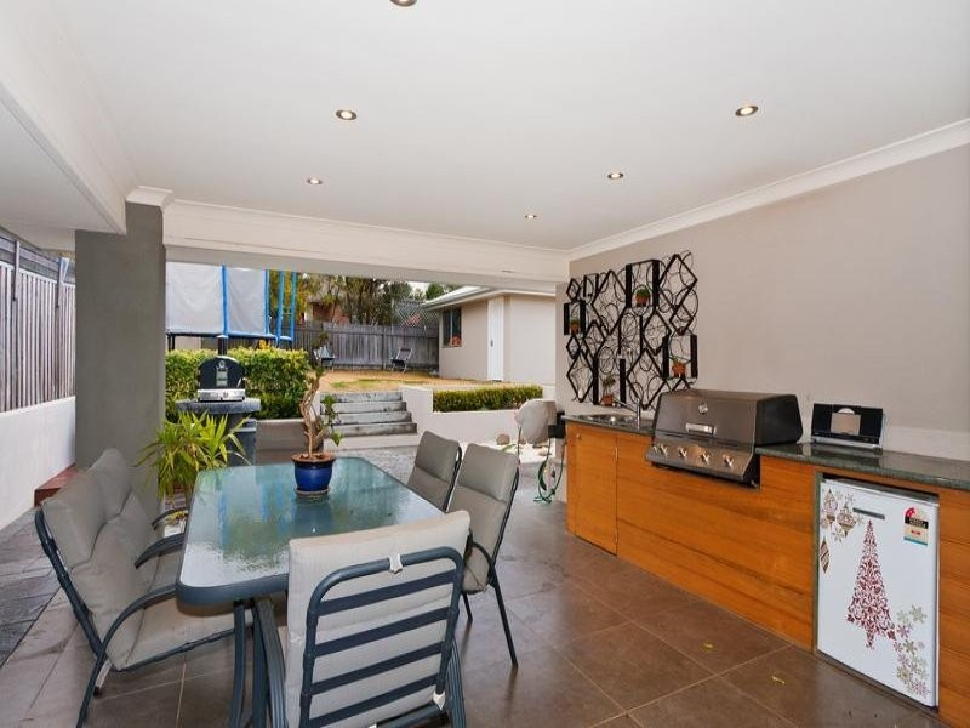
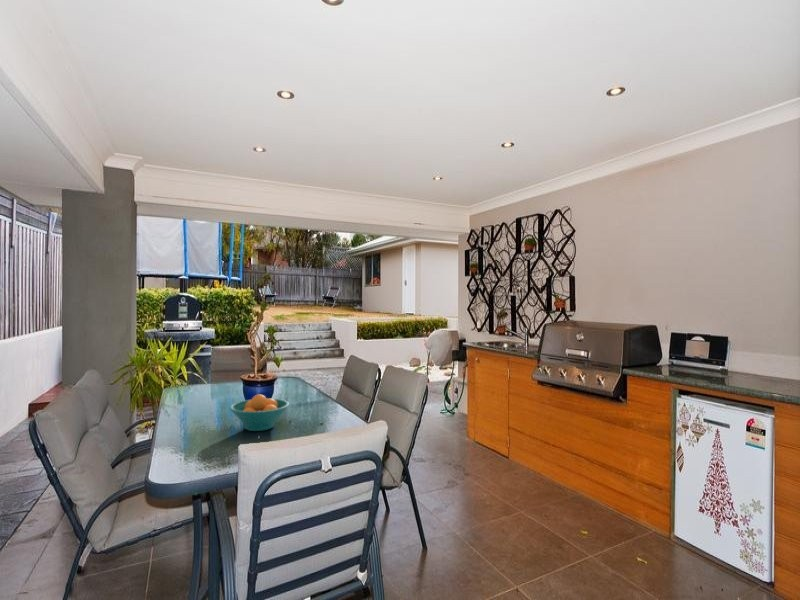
+ fruit bowl (259, 411)
